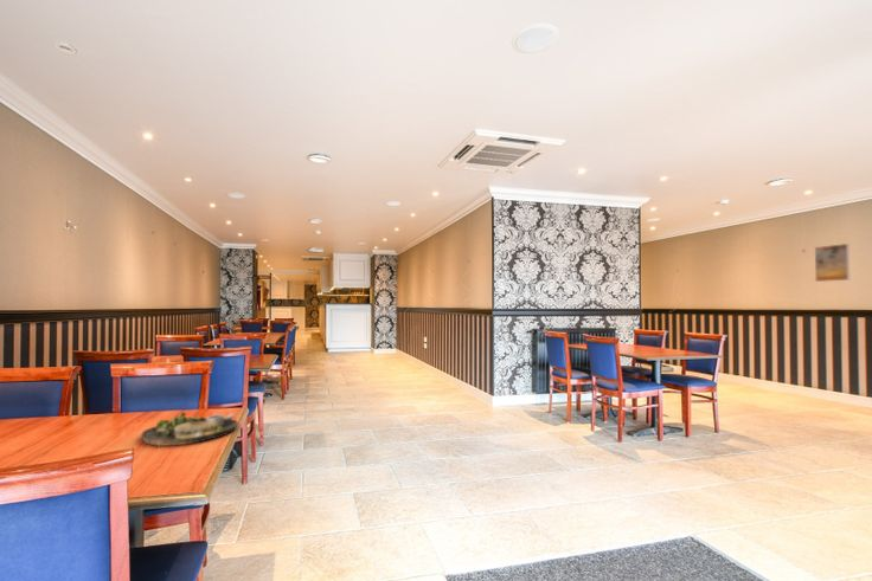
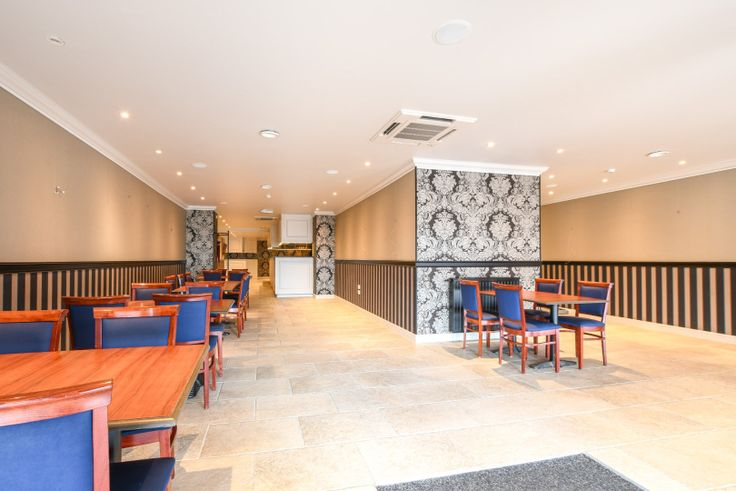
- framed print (832, 263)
- dinner plate (191, 422)
